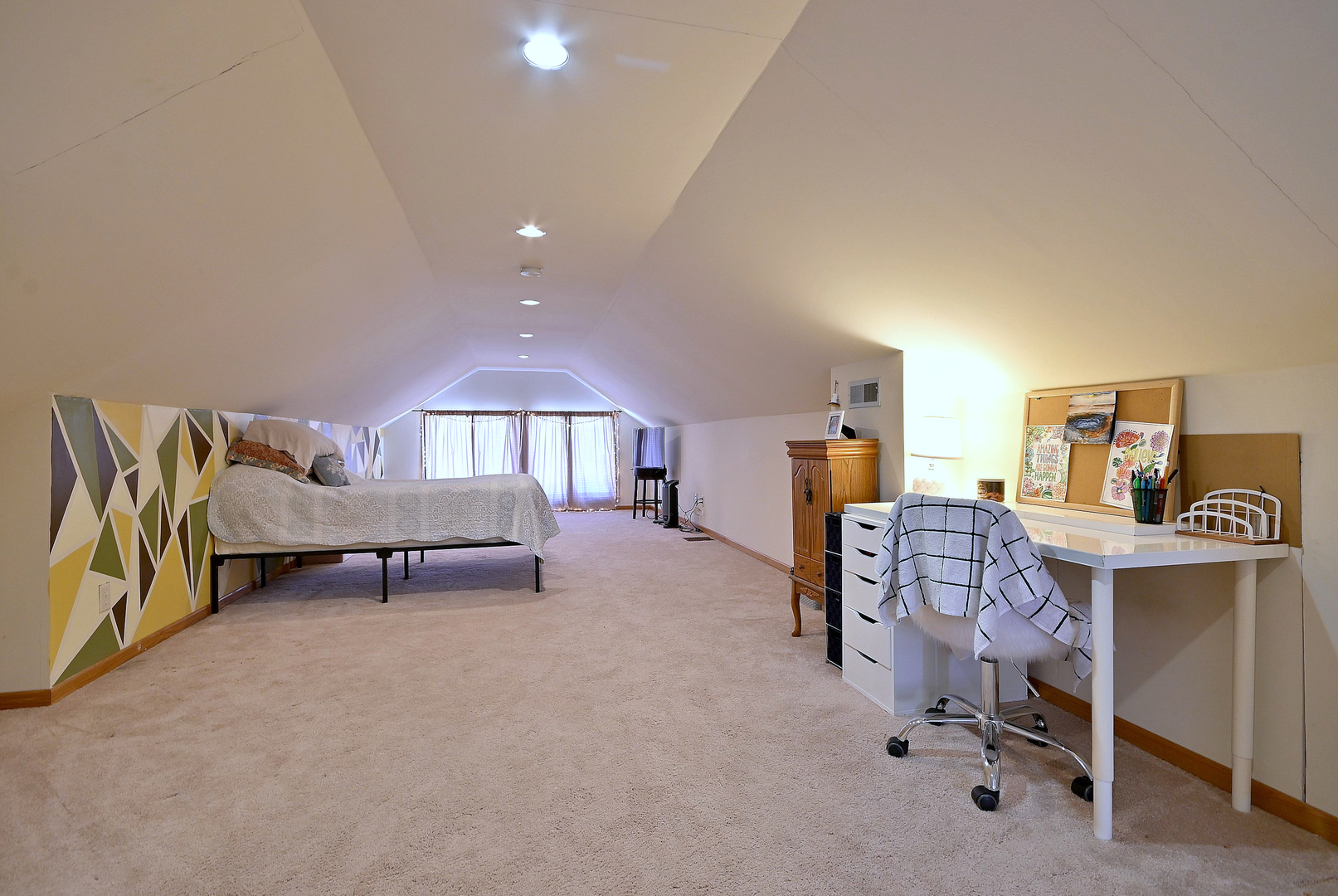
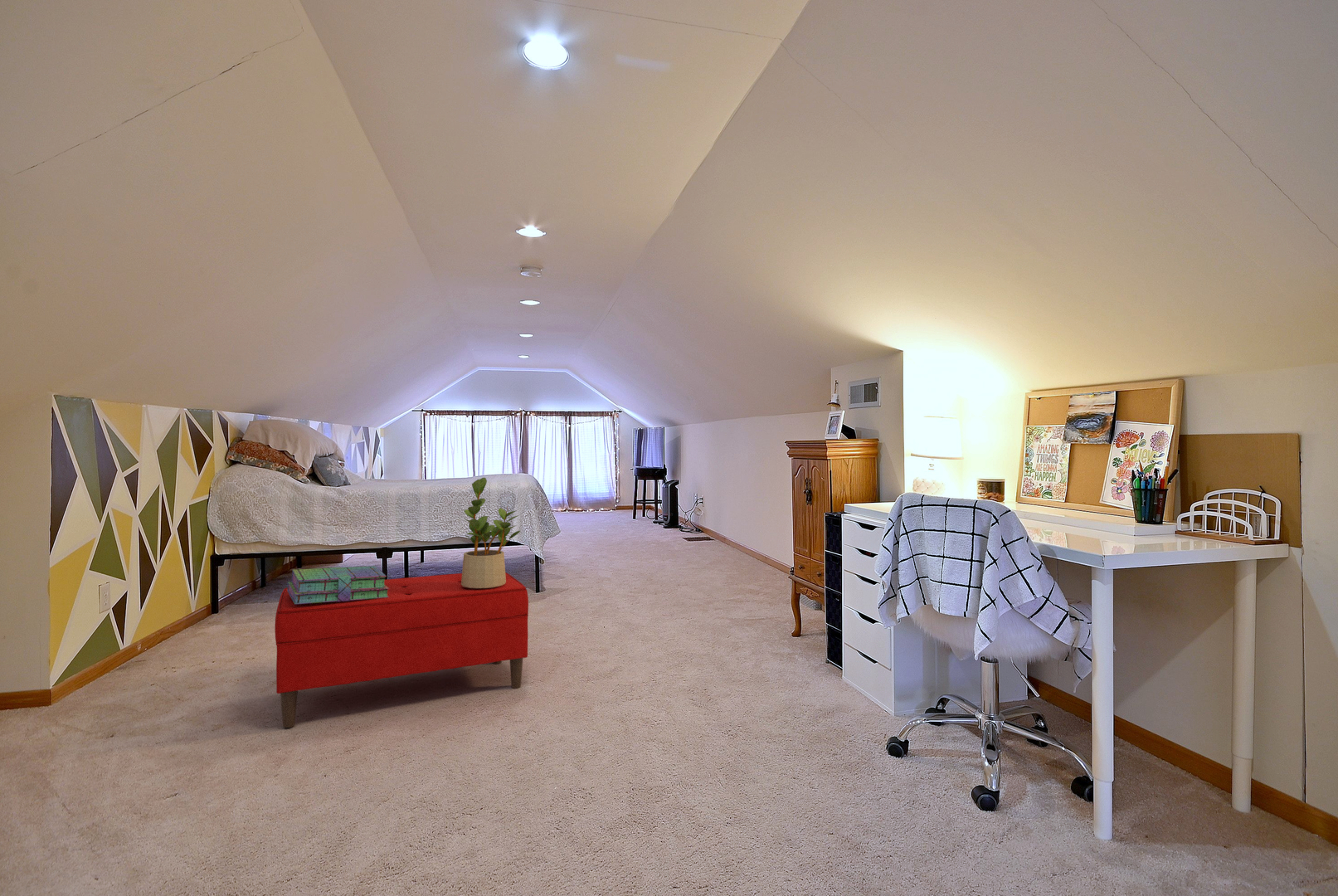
+ potted plant (491, 531)
+ stack of books (338, 584)
+ bench (406, 639)
